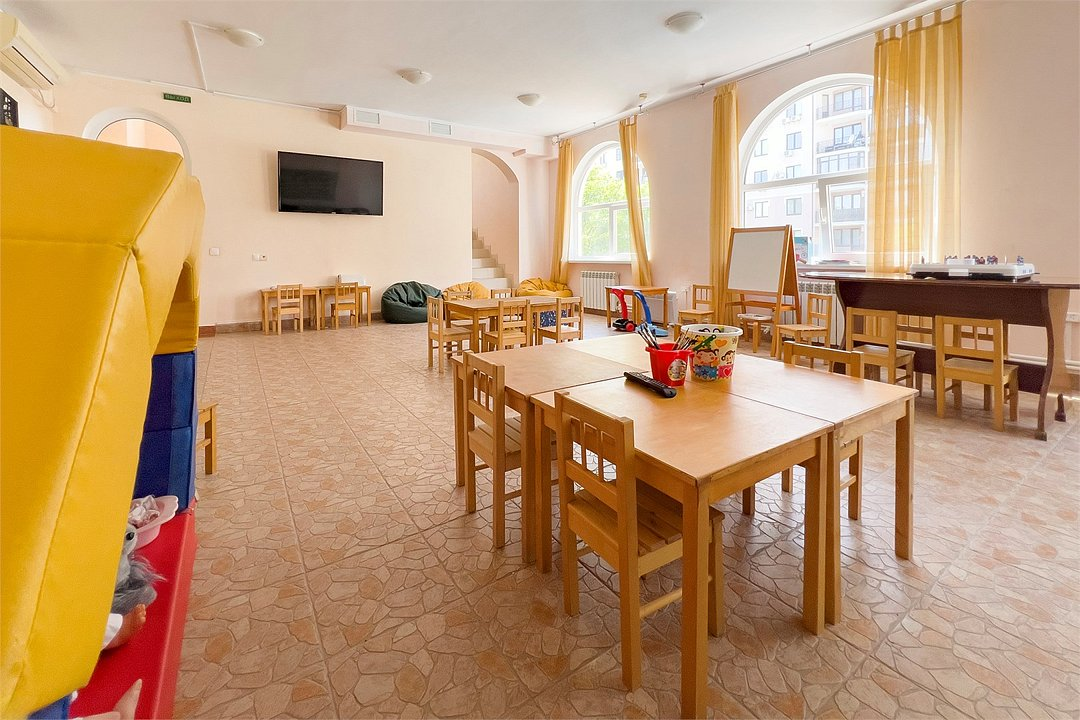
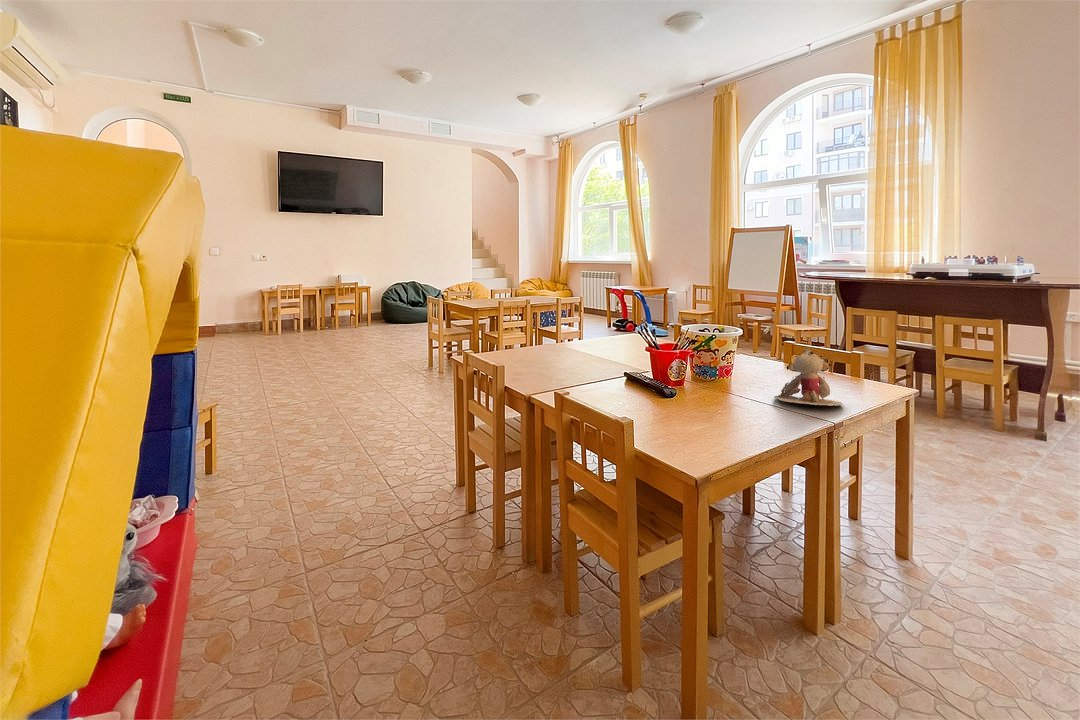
+ stuffed animal (807, 376)
